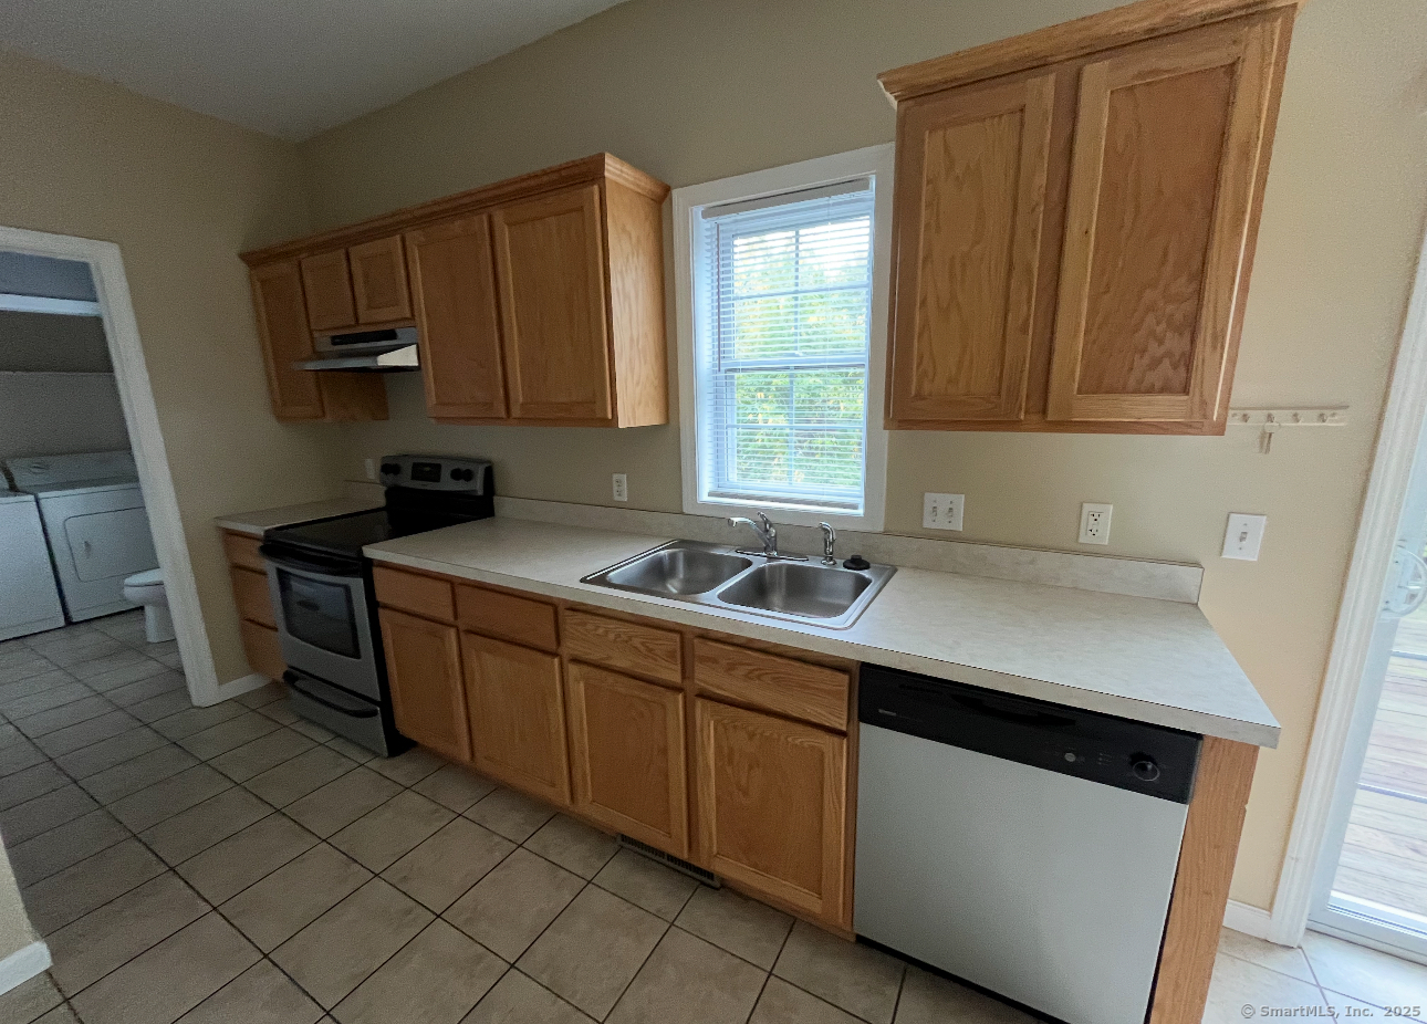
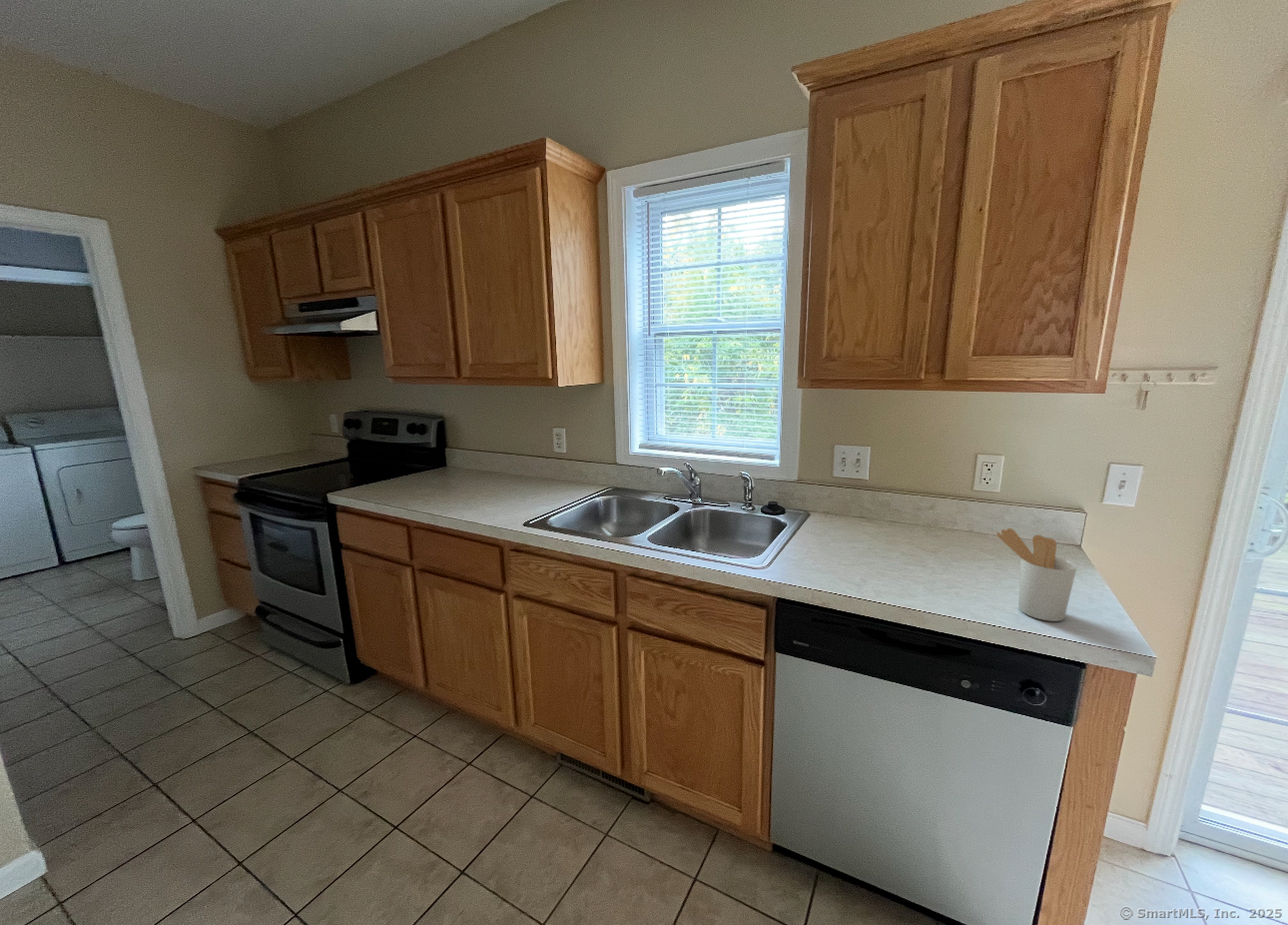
+ utensil holder (1031, 571)
